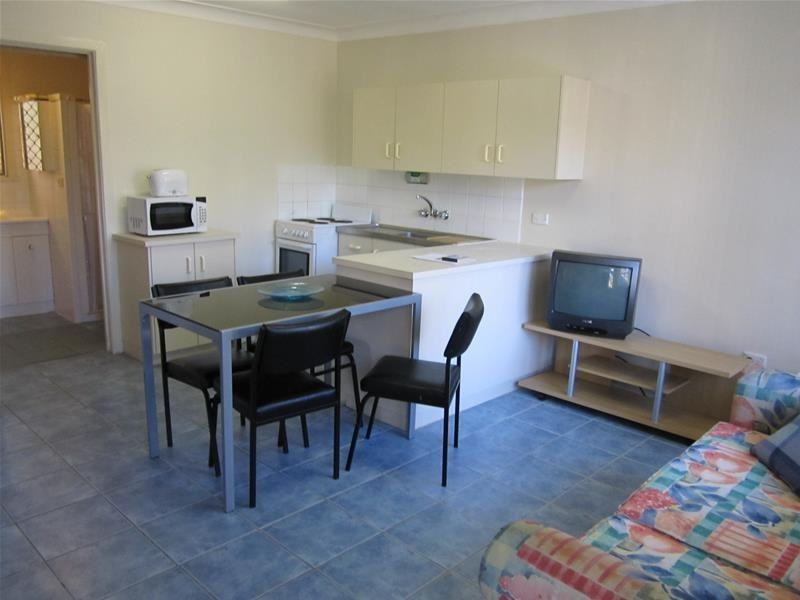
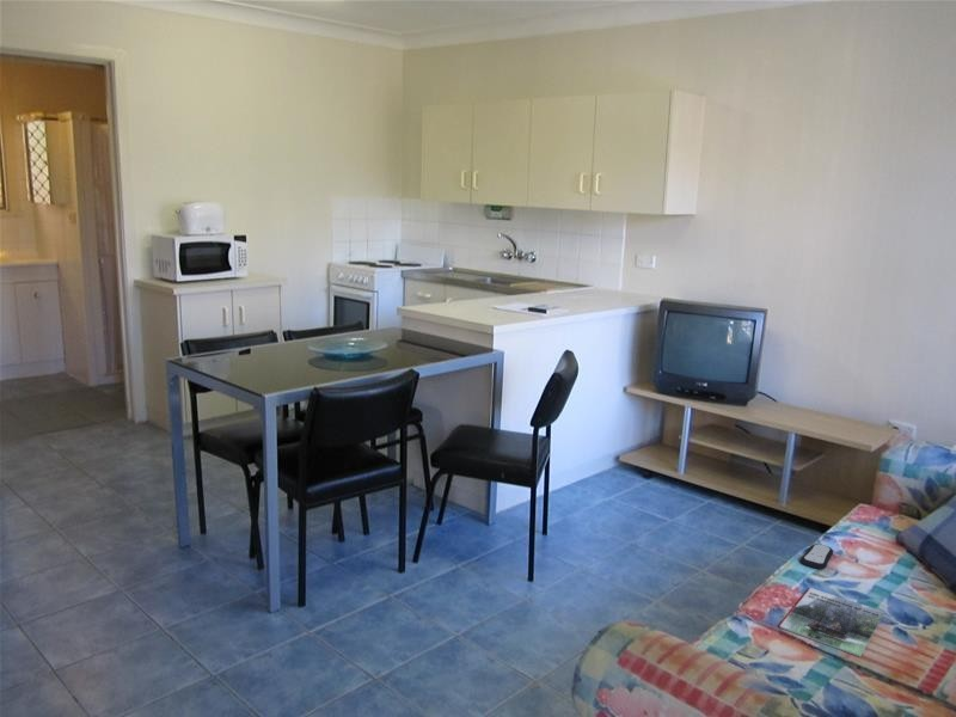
+ magazine (833, 619)
+ remote control (817, 556)
